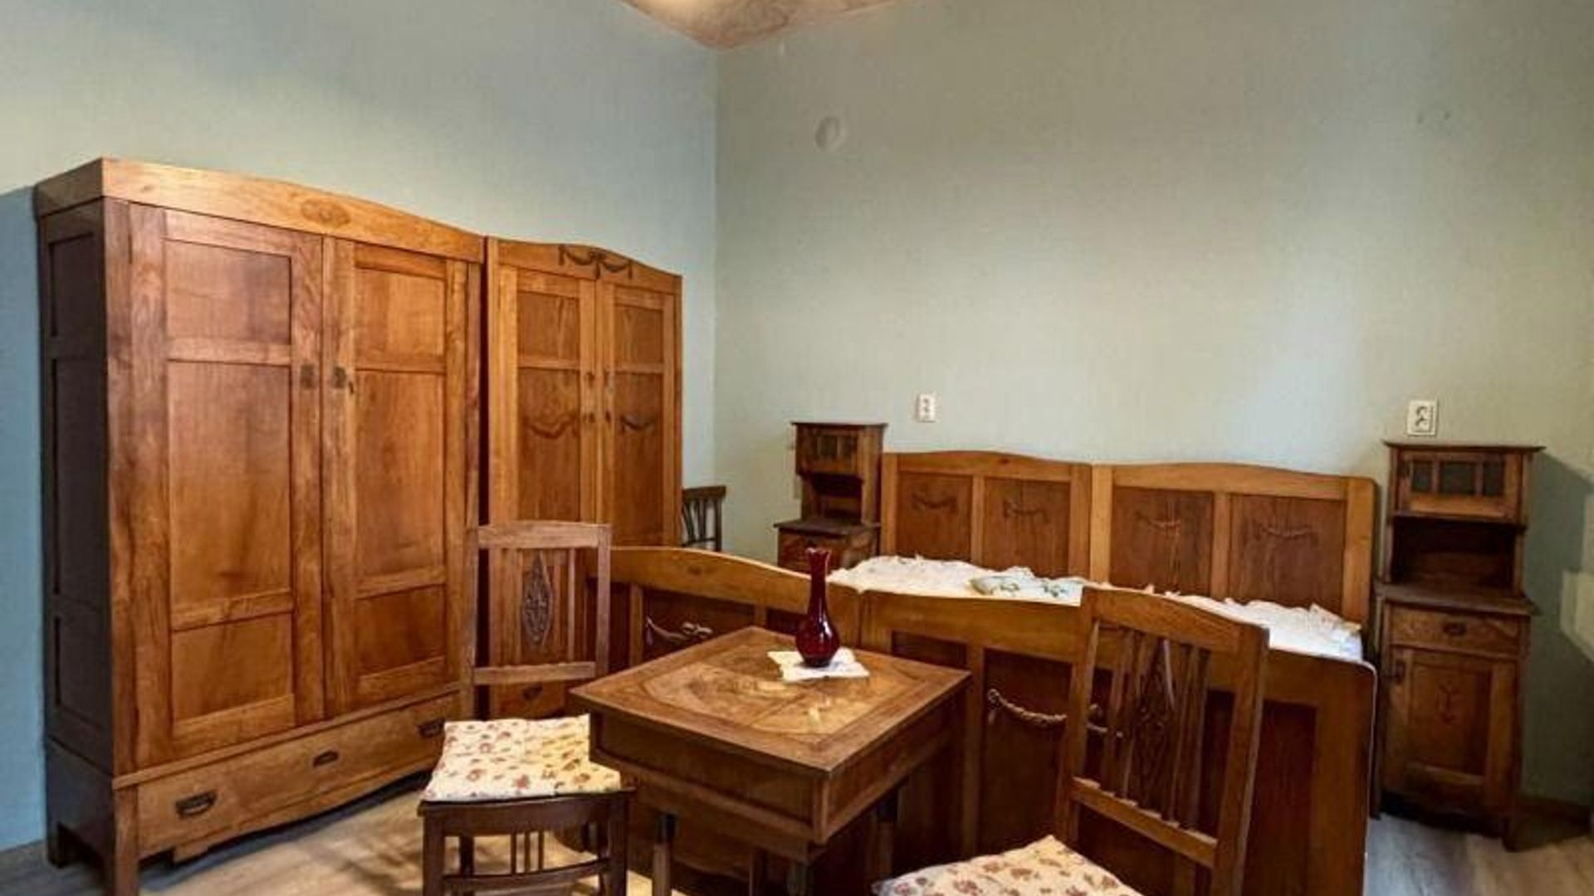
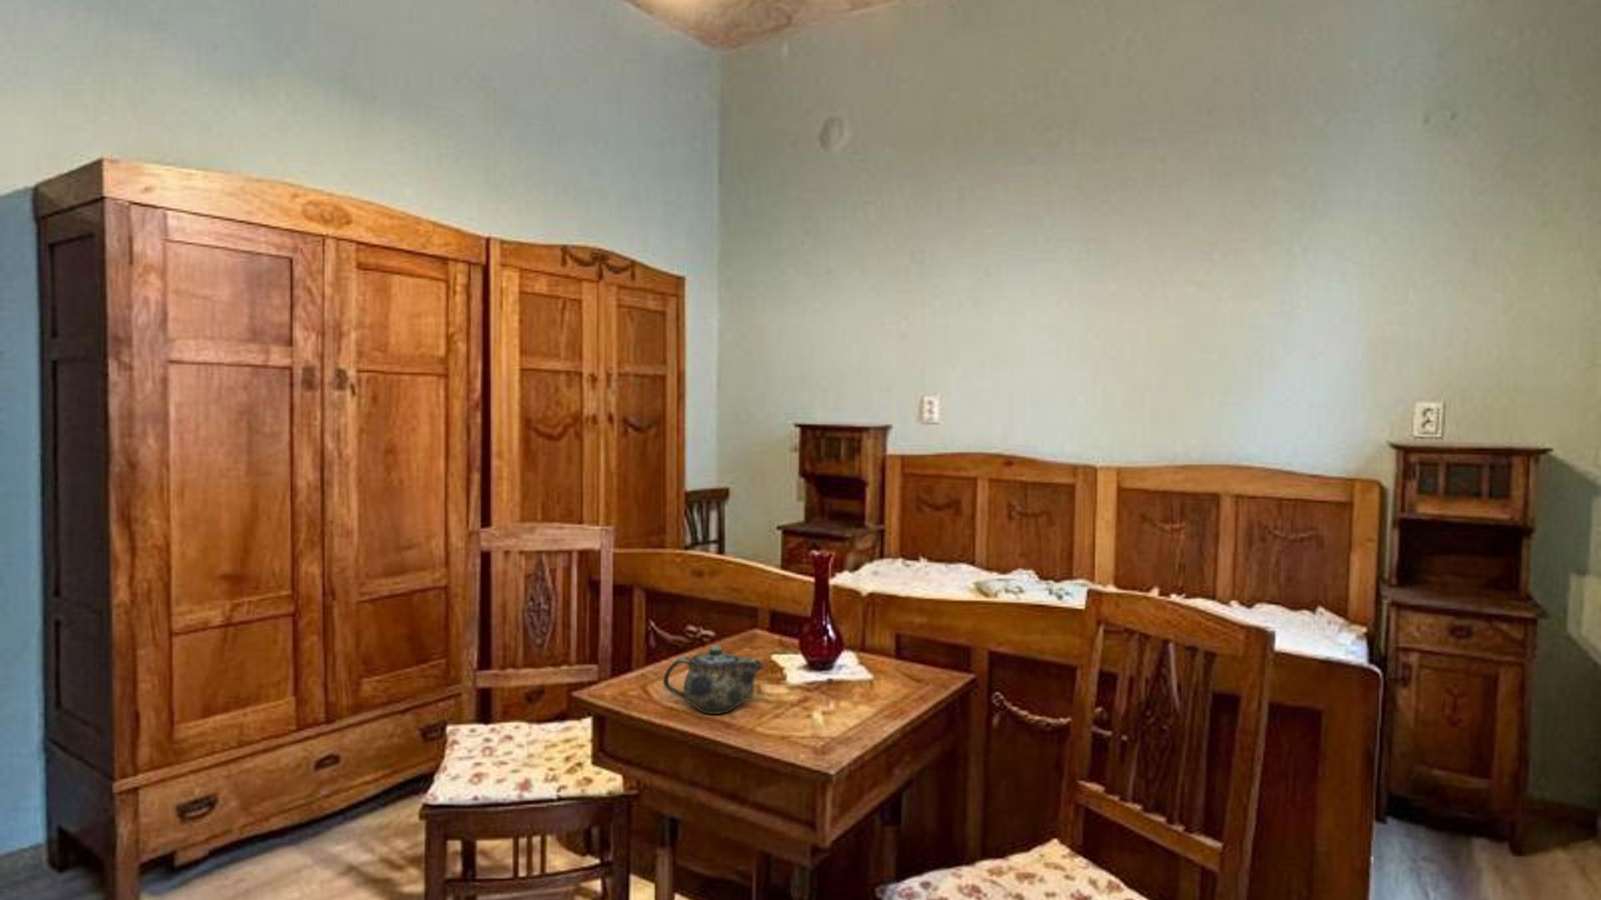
+ chinaware (713, 676)
